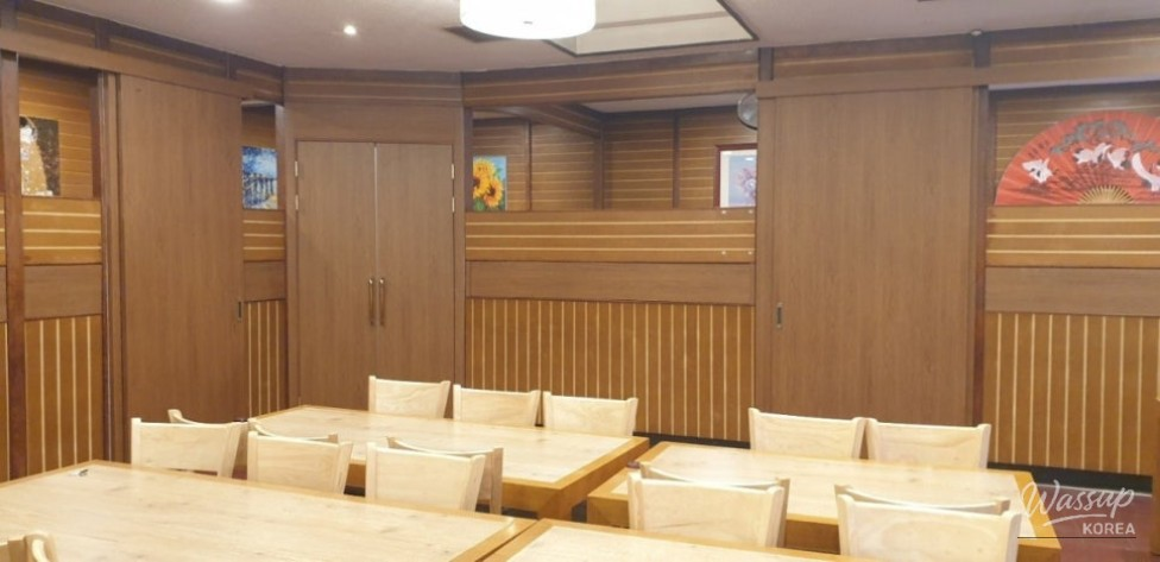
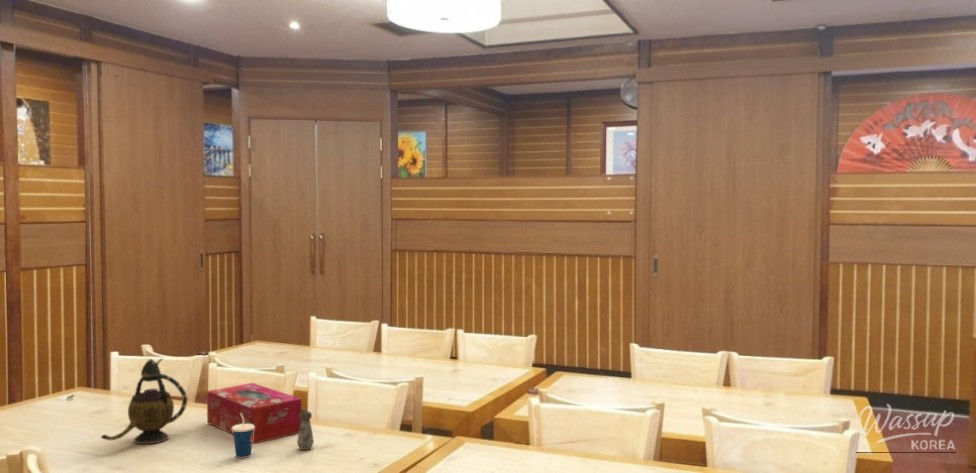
+ cup (243, 433)
+ teapot (140, 402)
+ tissue box (253, 411)
+ salt shaker (305, 430)
